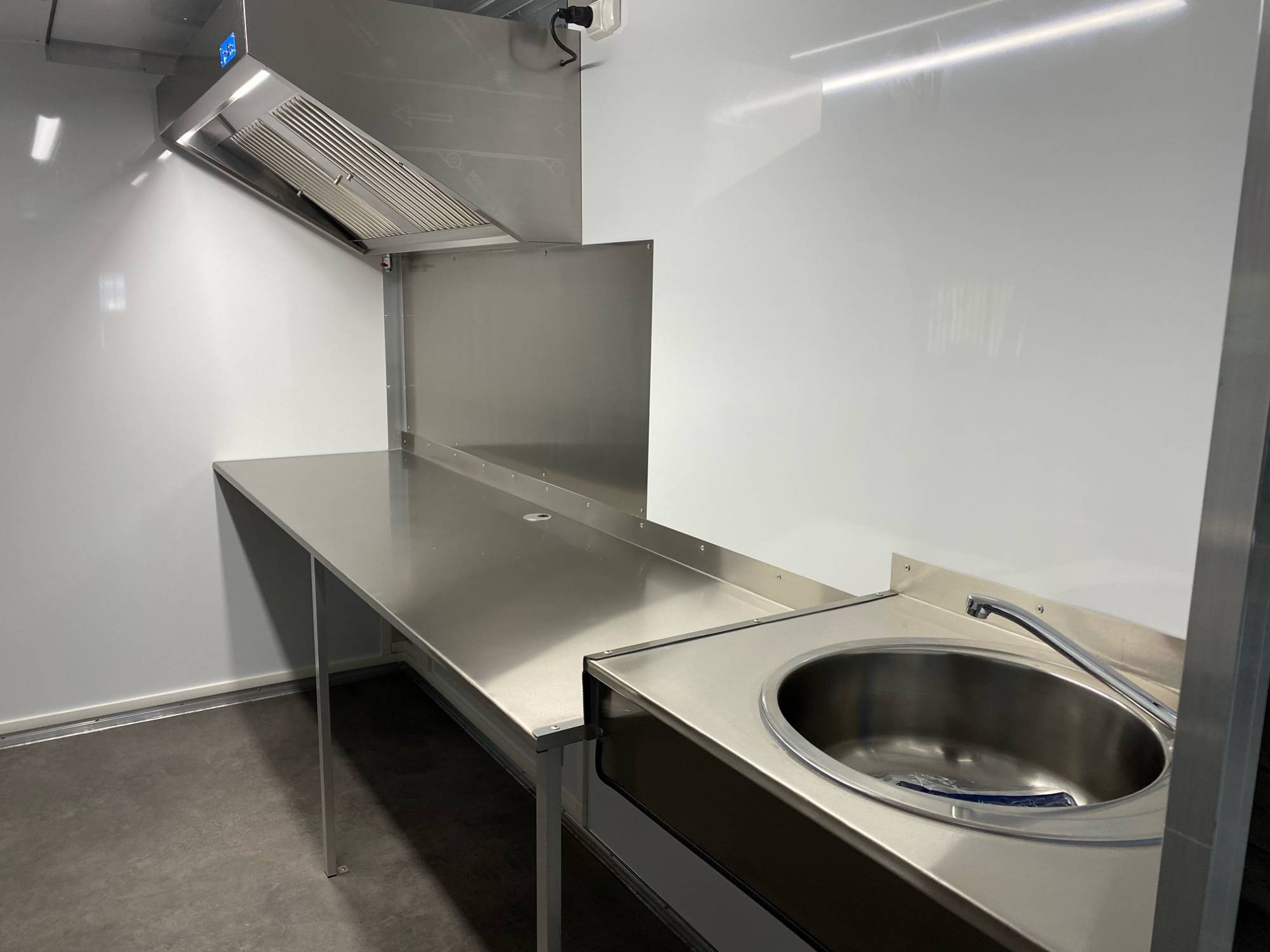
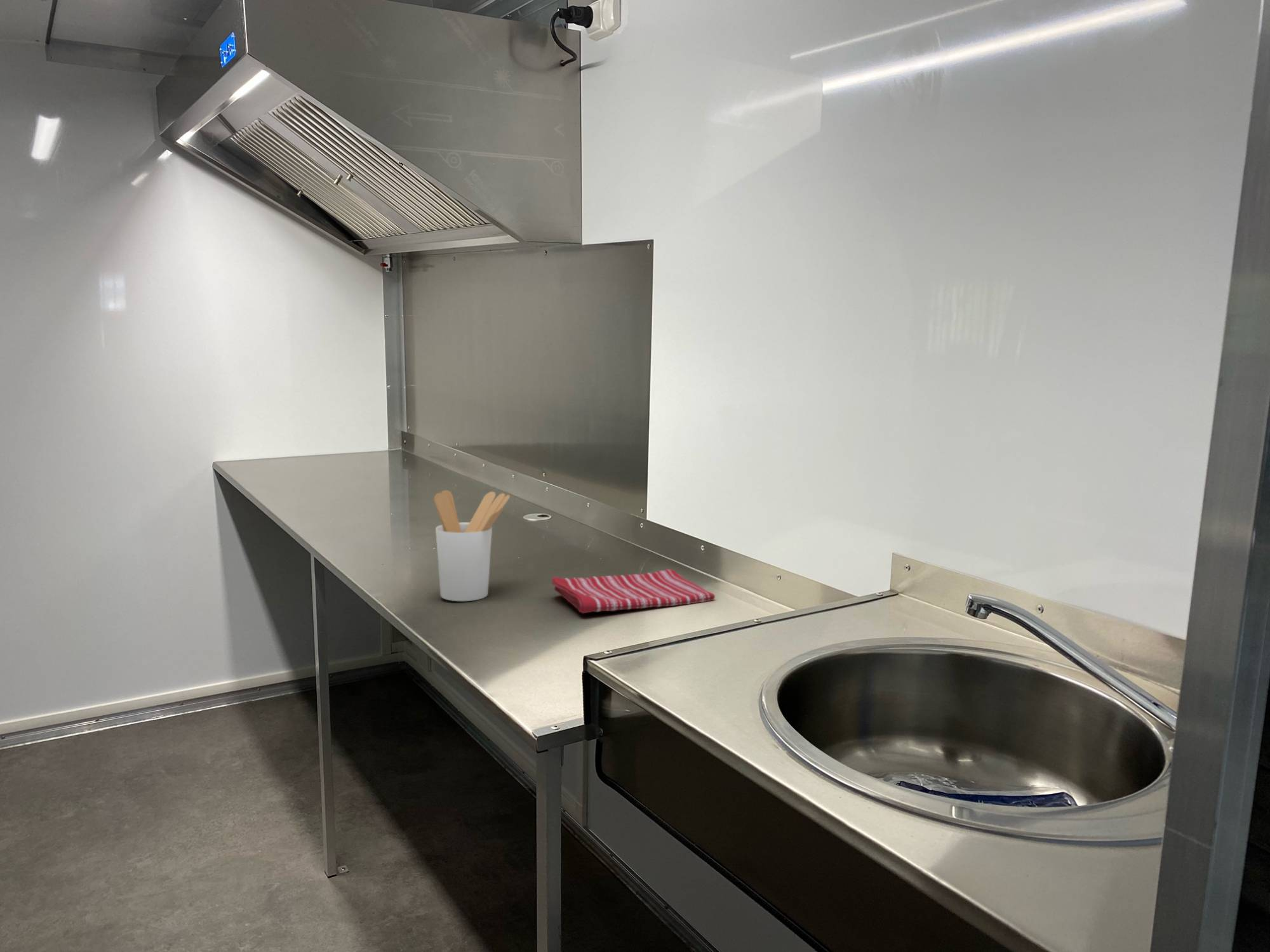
+ dish towel (631, 590)
+ utensil holder (474, 542)
